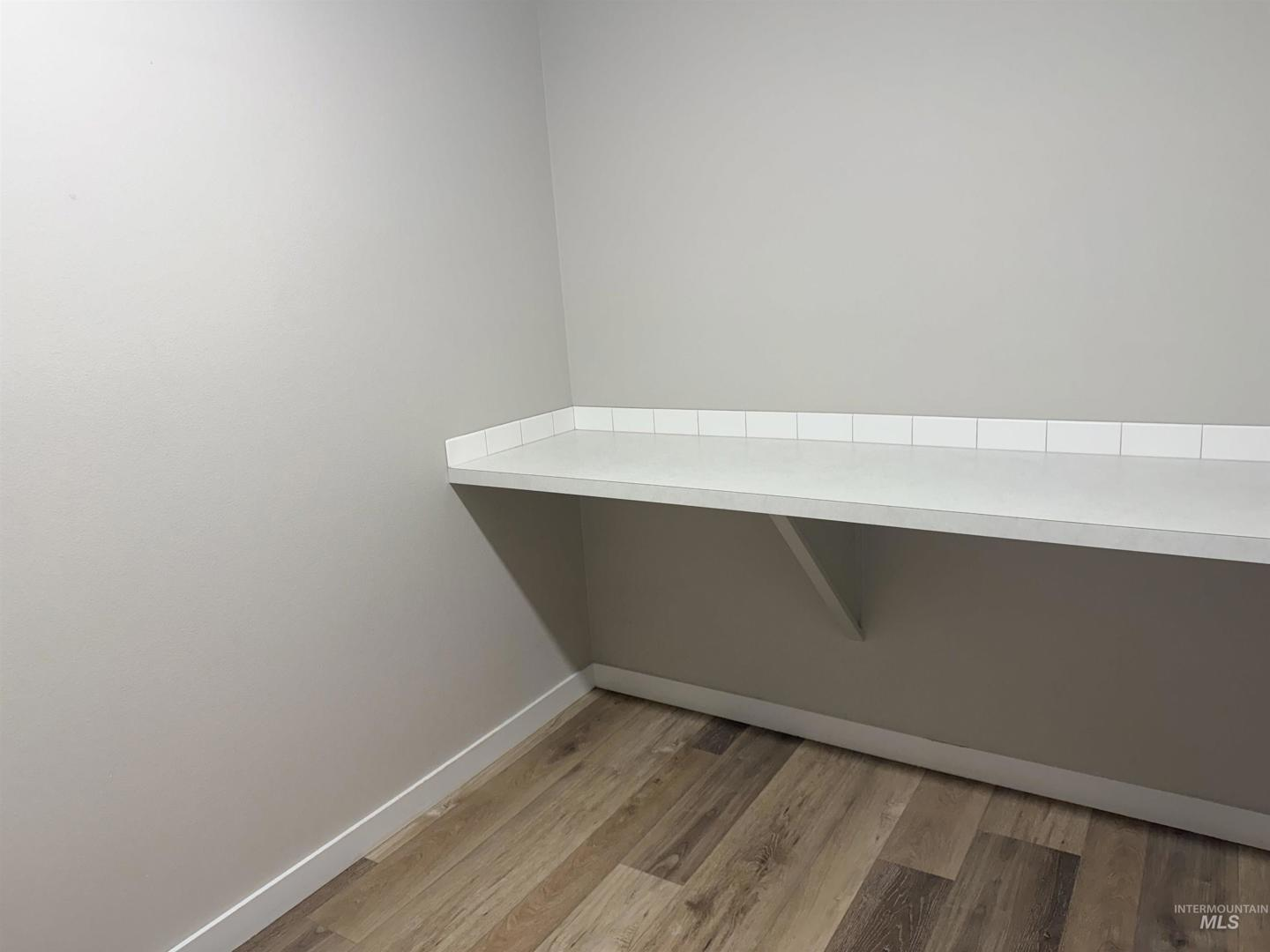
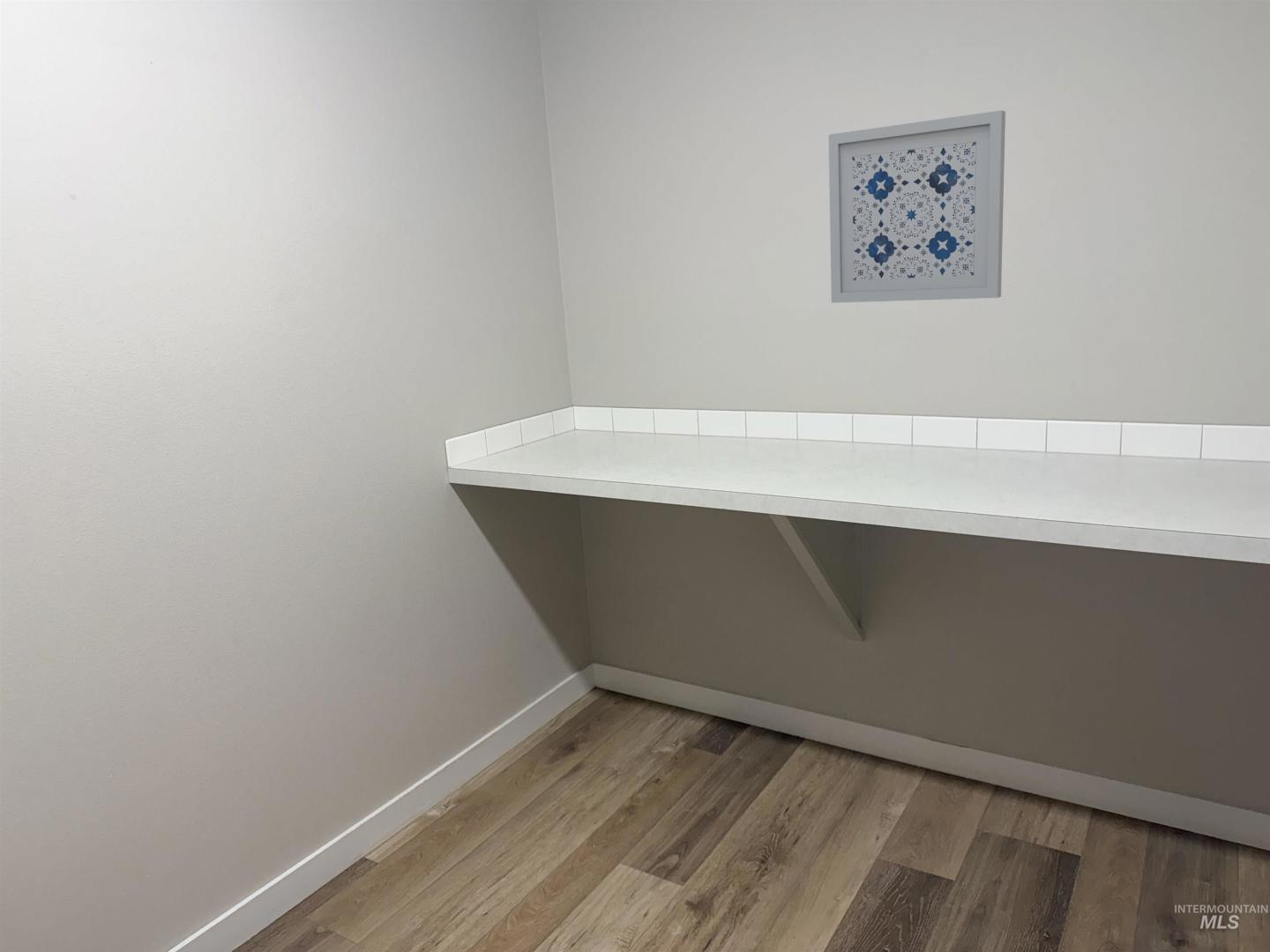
+ wall art (912, 213)
